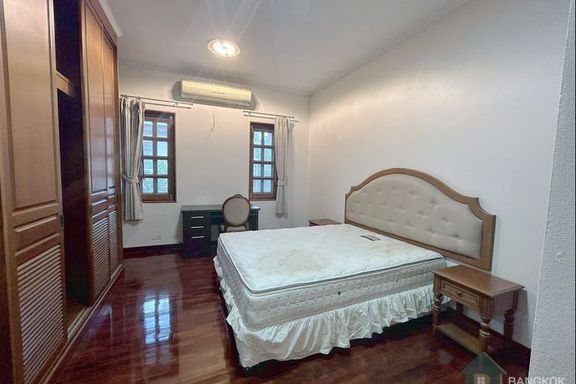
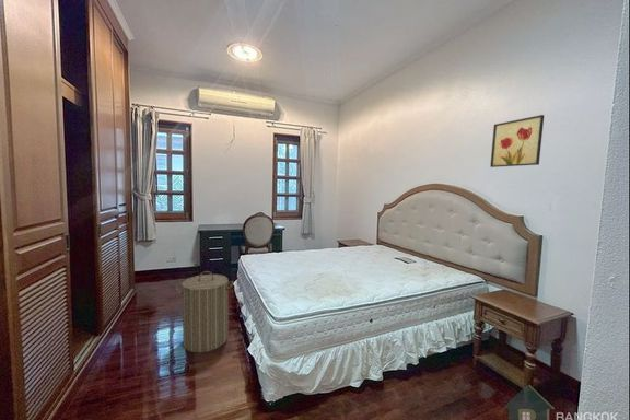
+ wall art (515, 143)
+ laundry hamper (206, 306)
